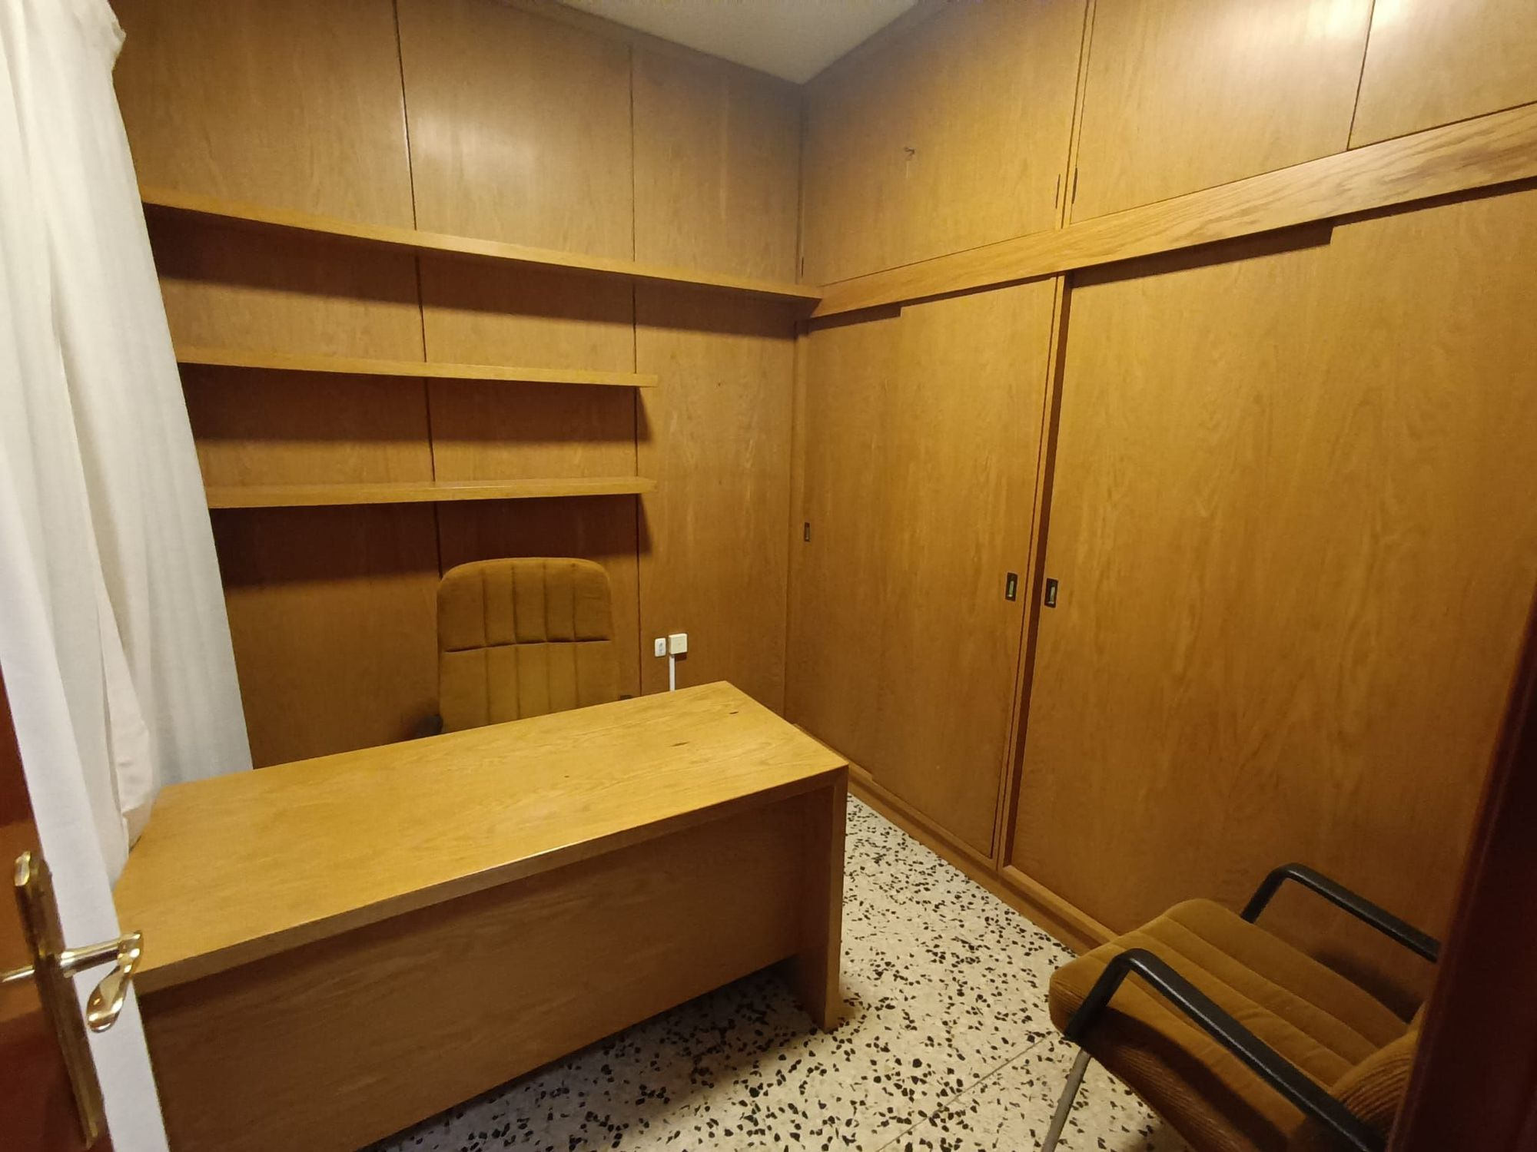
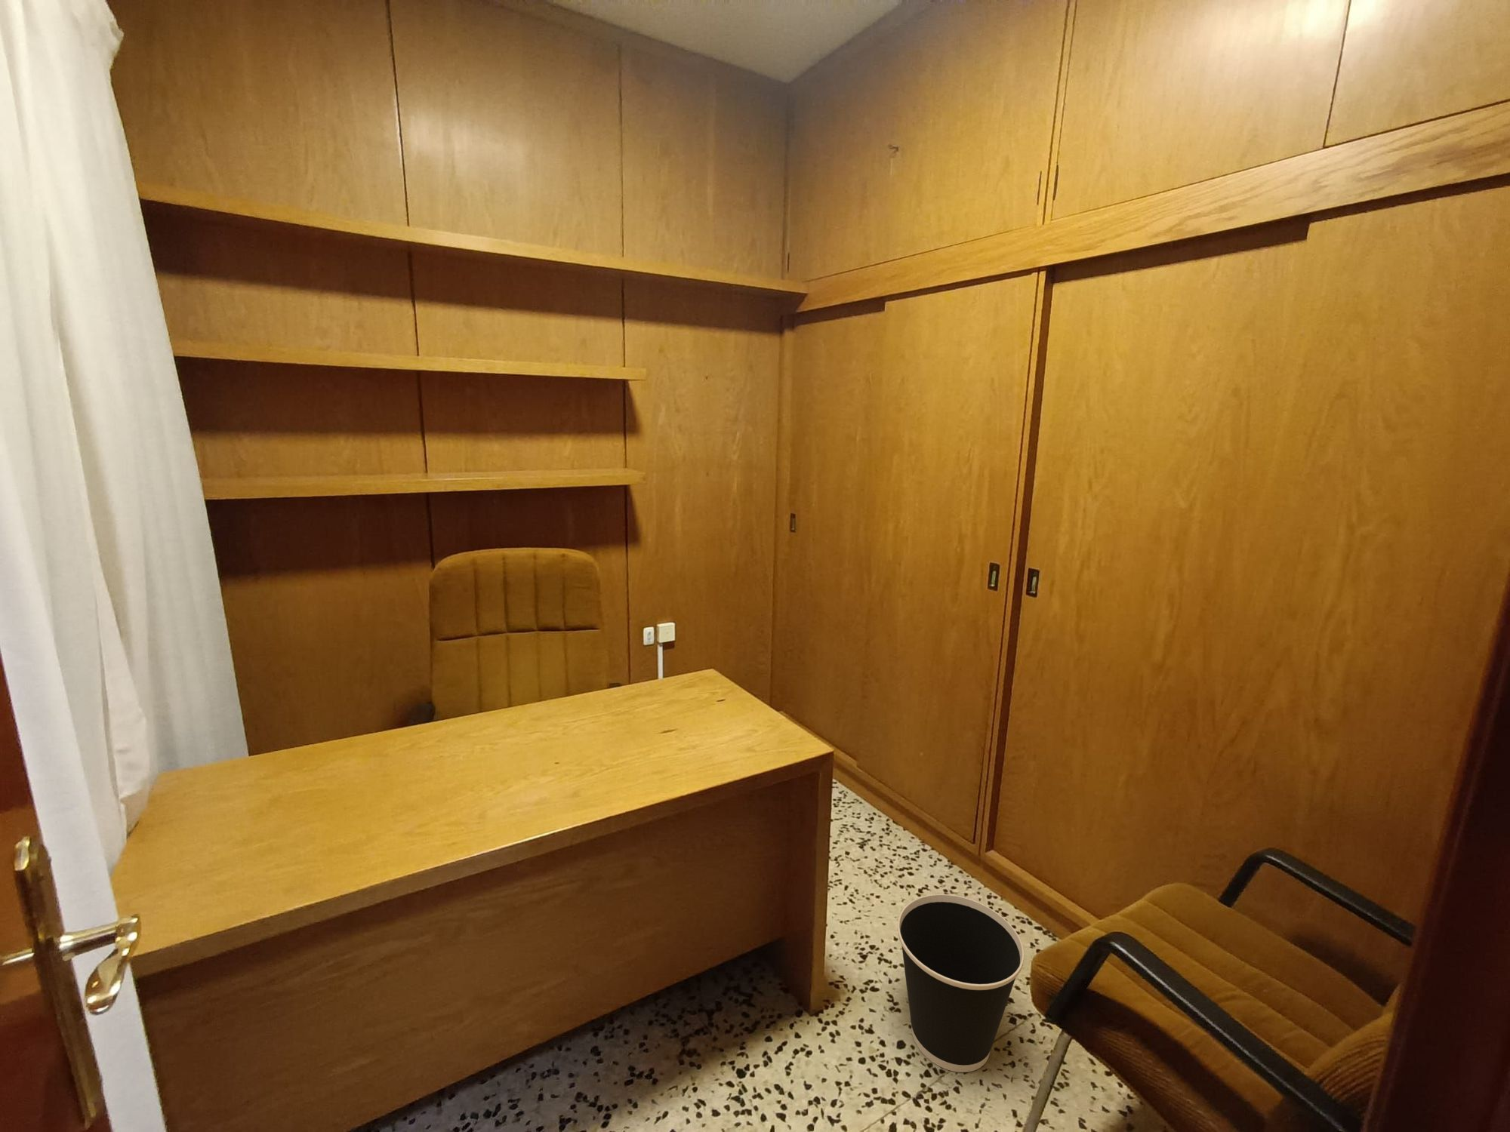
+ wastebasket (955, 987)
